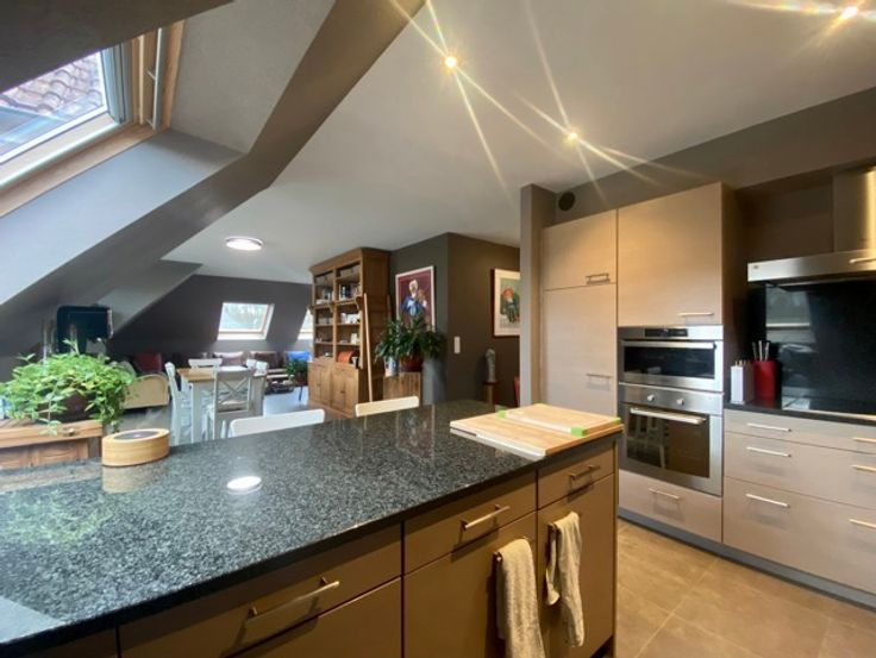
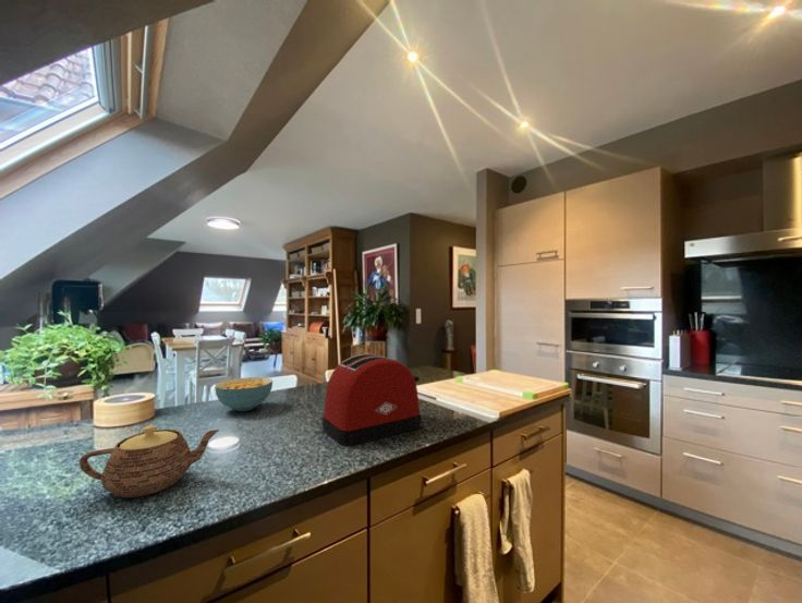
+ teapot (154, 455)
+ cereal bowl (244, 395)
+ toaster (374, 390)
